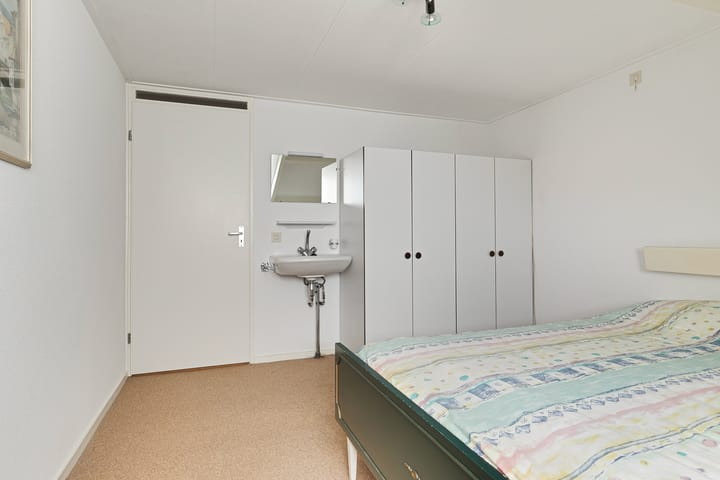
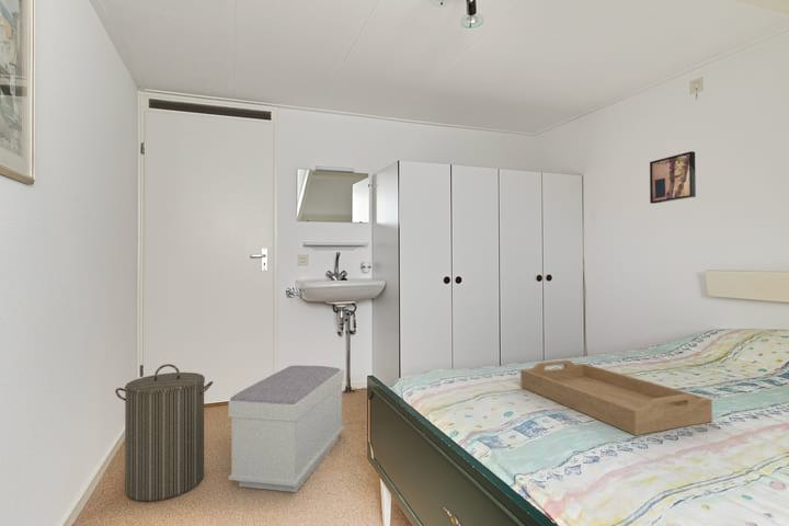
+ serving tray (604, 389)
+ bench (293, 419)
+ wall art (671, 179)
+ laundry hamper (165, 423)
